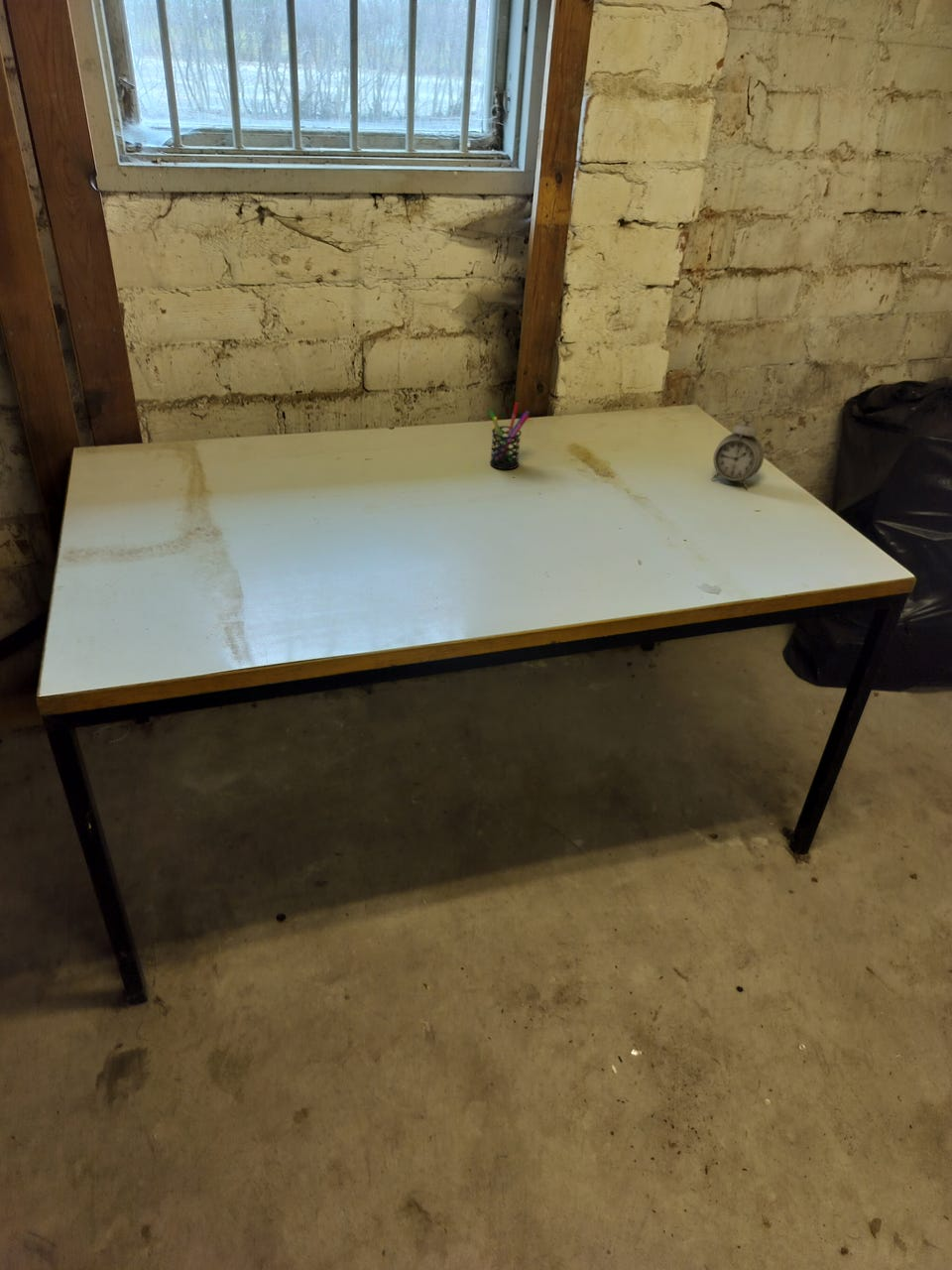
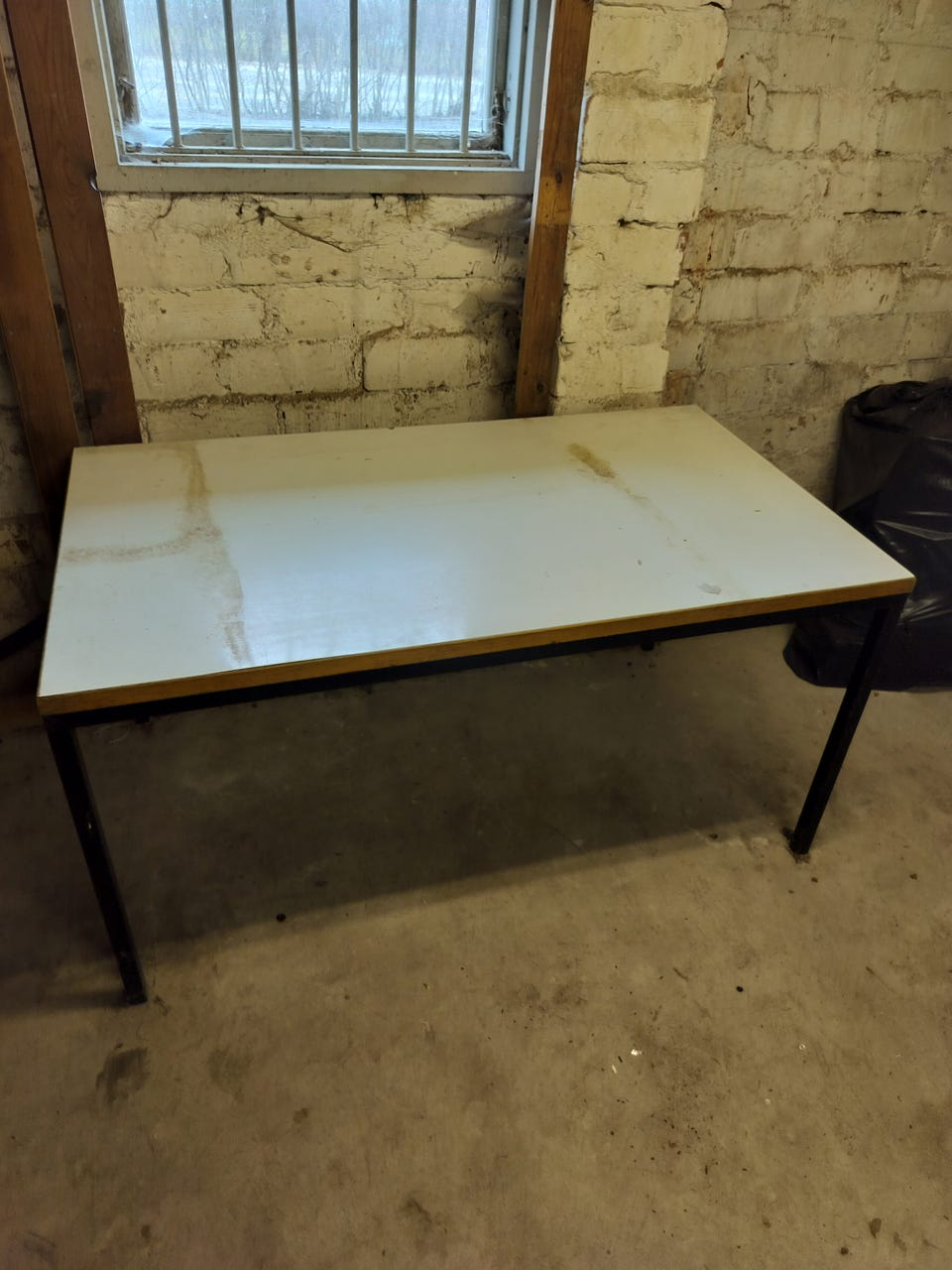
- alarm clock (739, 447)
- pen holder (503, 434)
